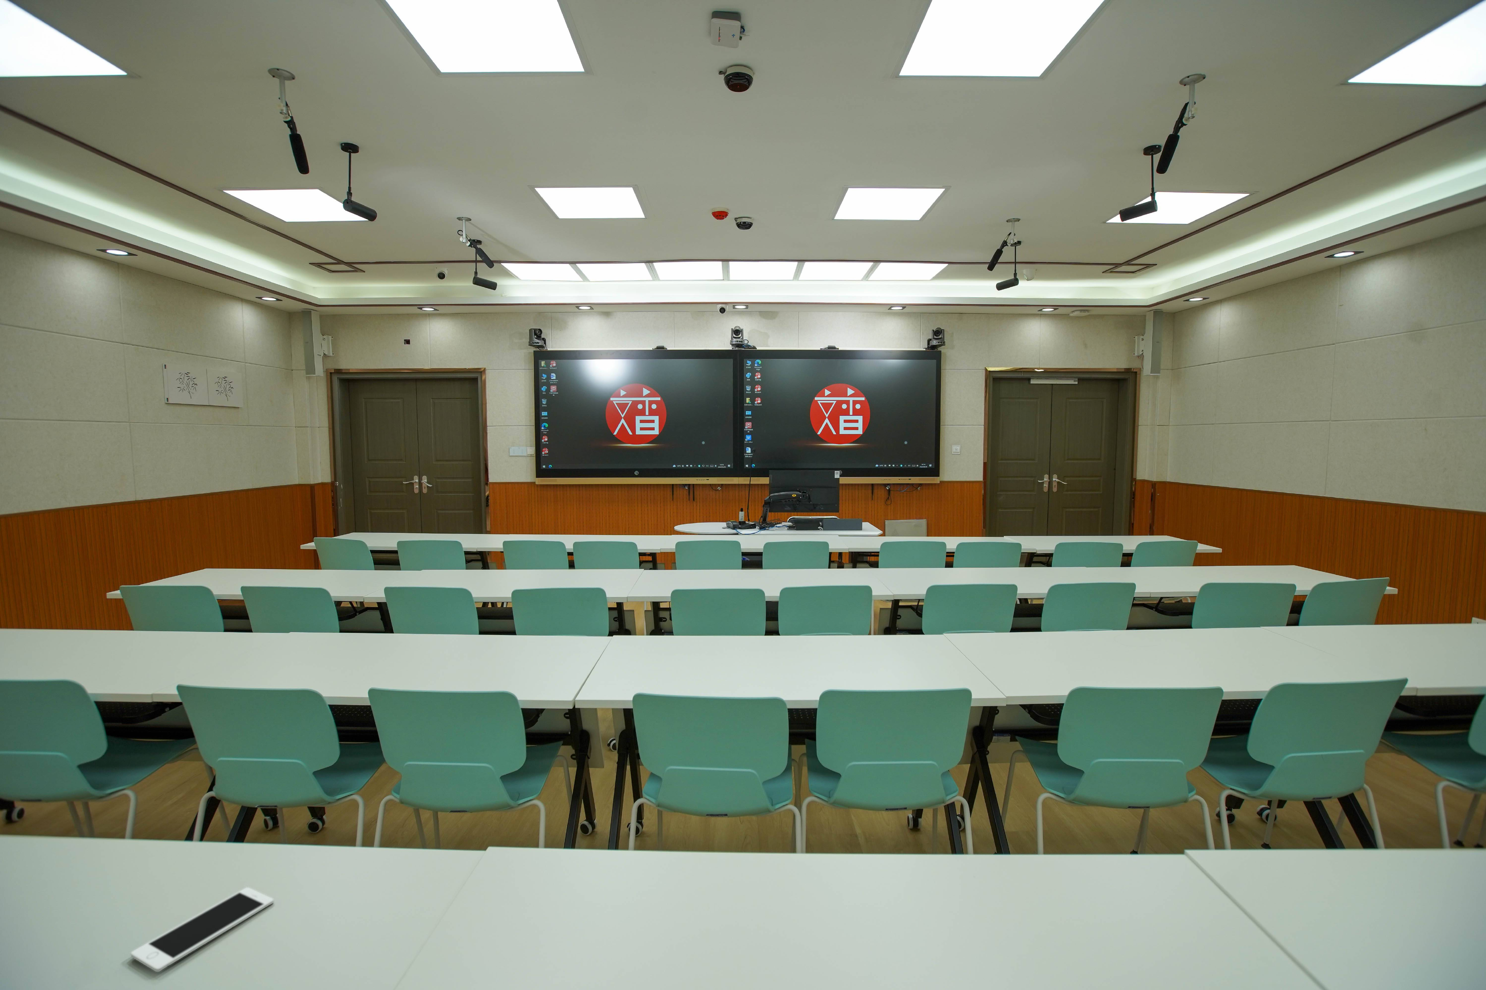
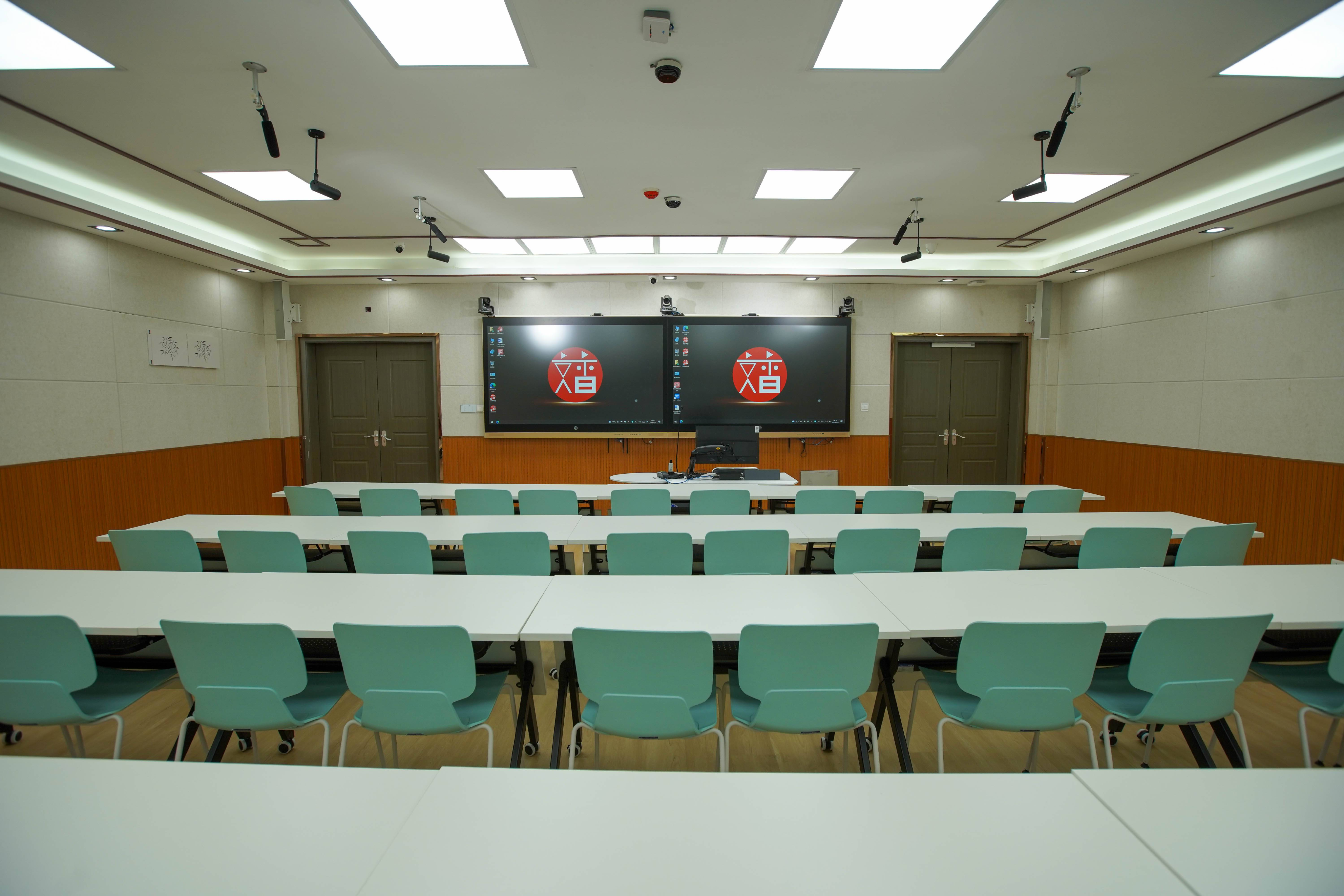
- cell phone (206, 926)
